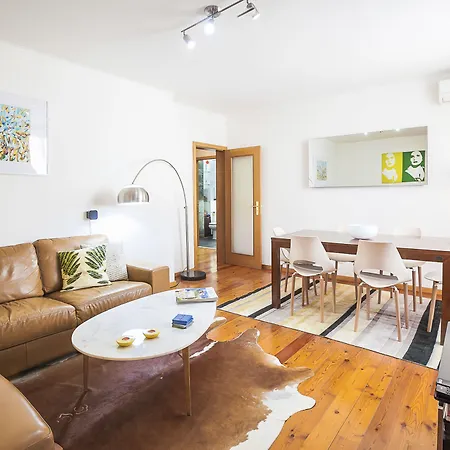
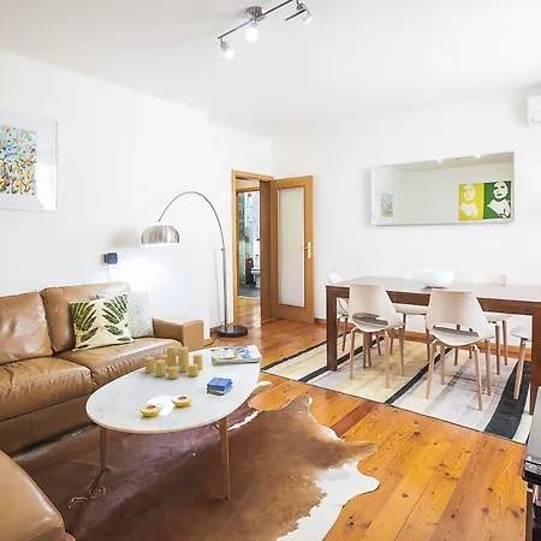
+ candle (176, 358)
